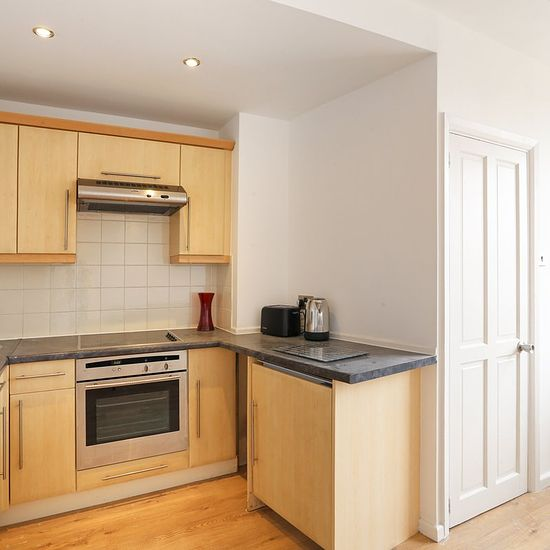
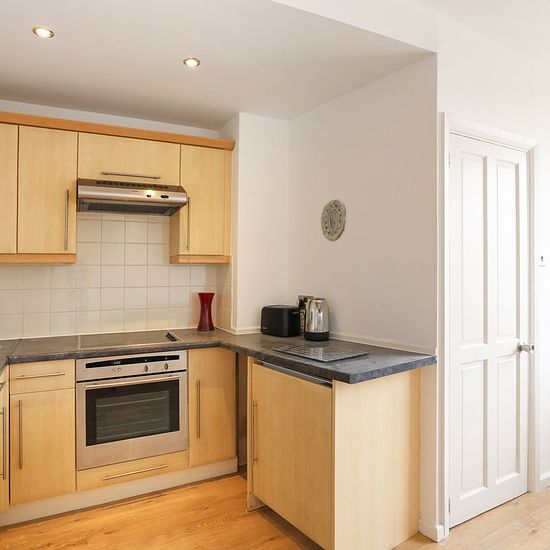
+ decorative plate (332, 220)
